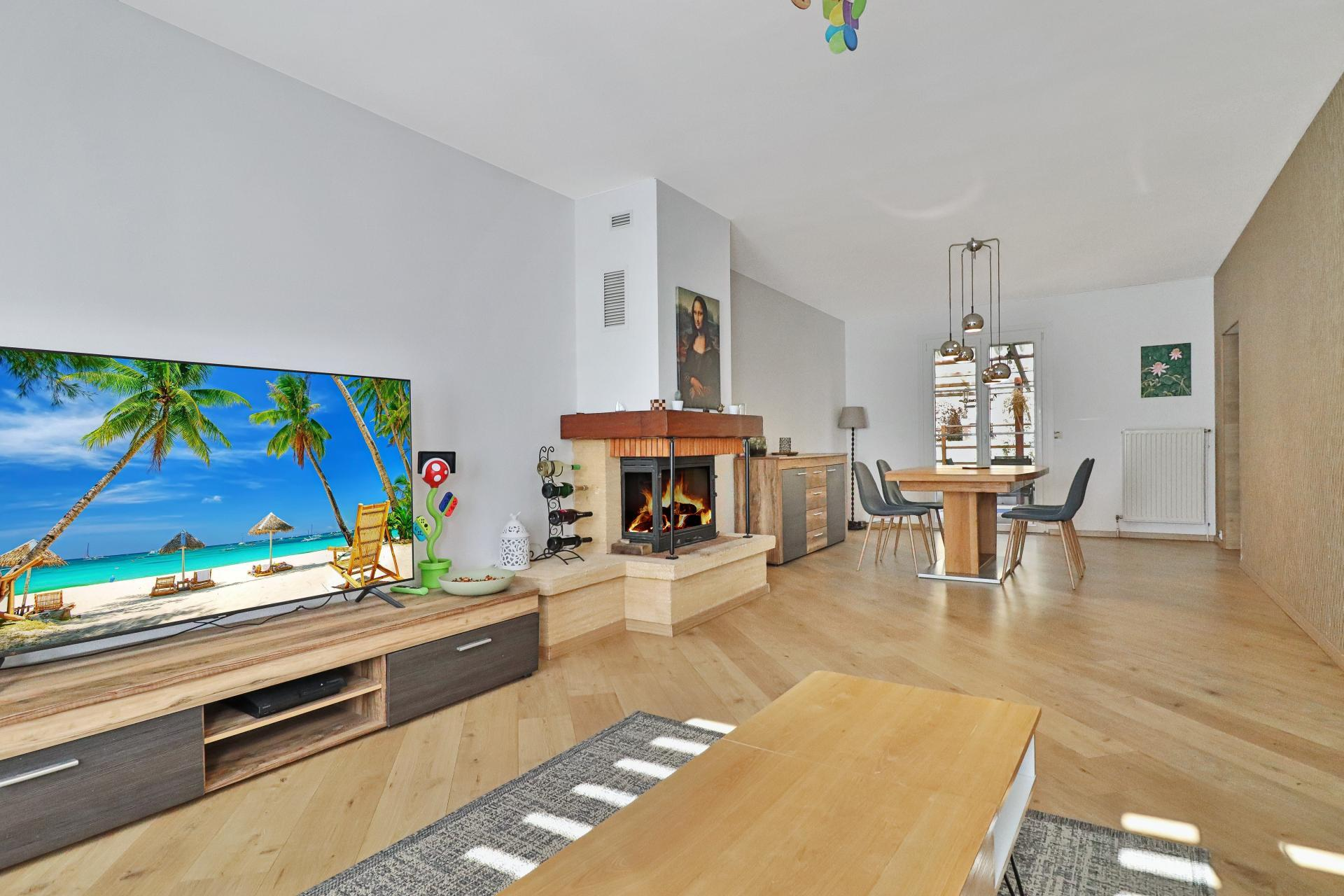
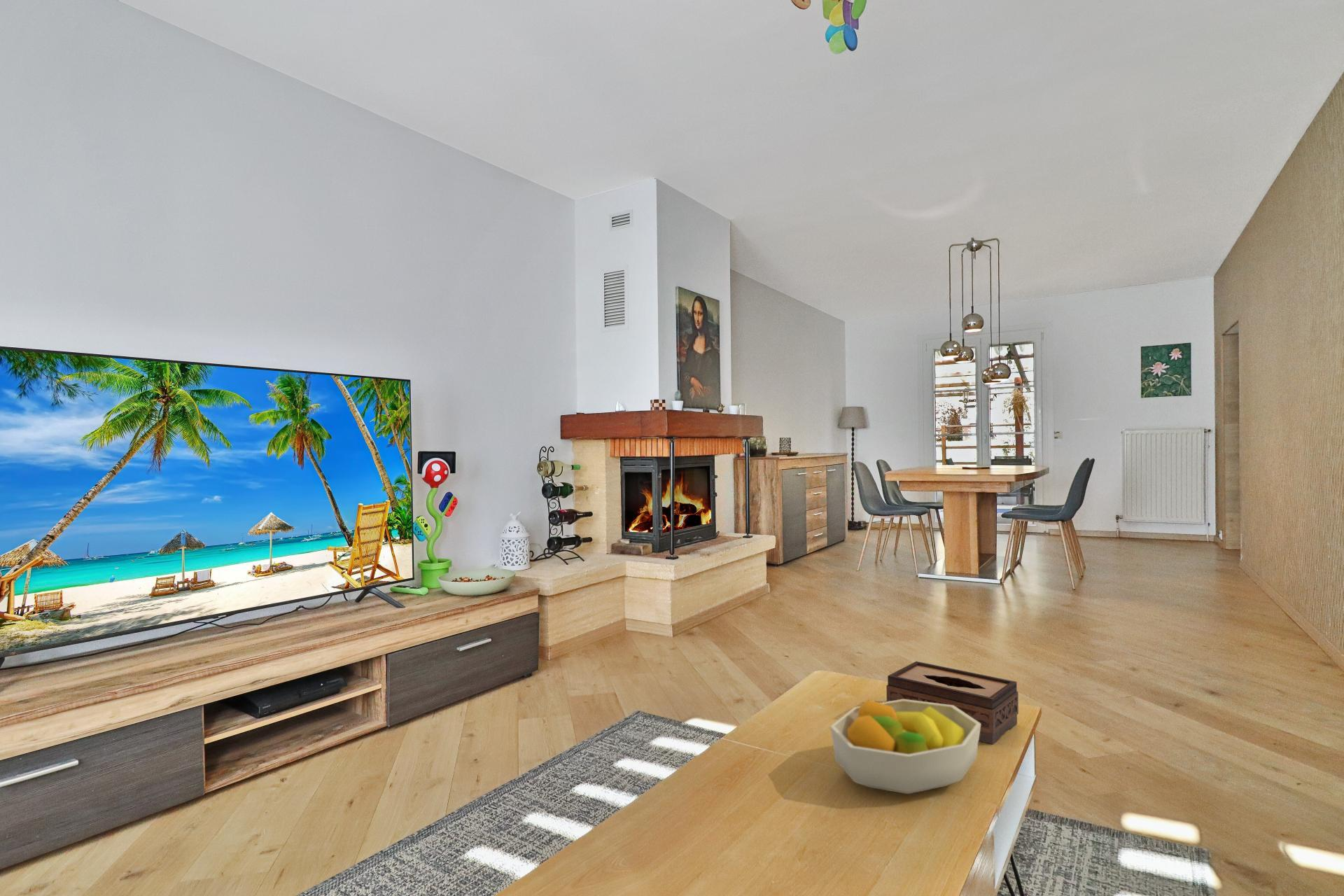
+ fruit bowl (906, 737)
+ tissue box (951, 699)
